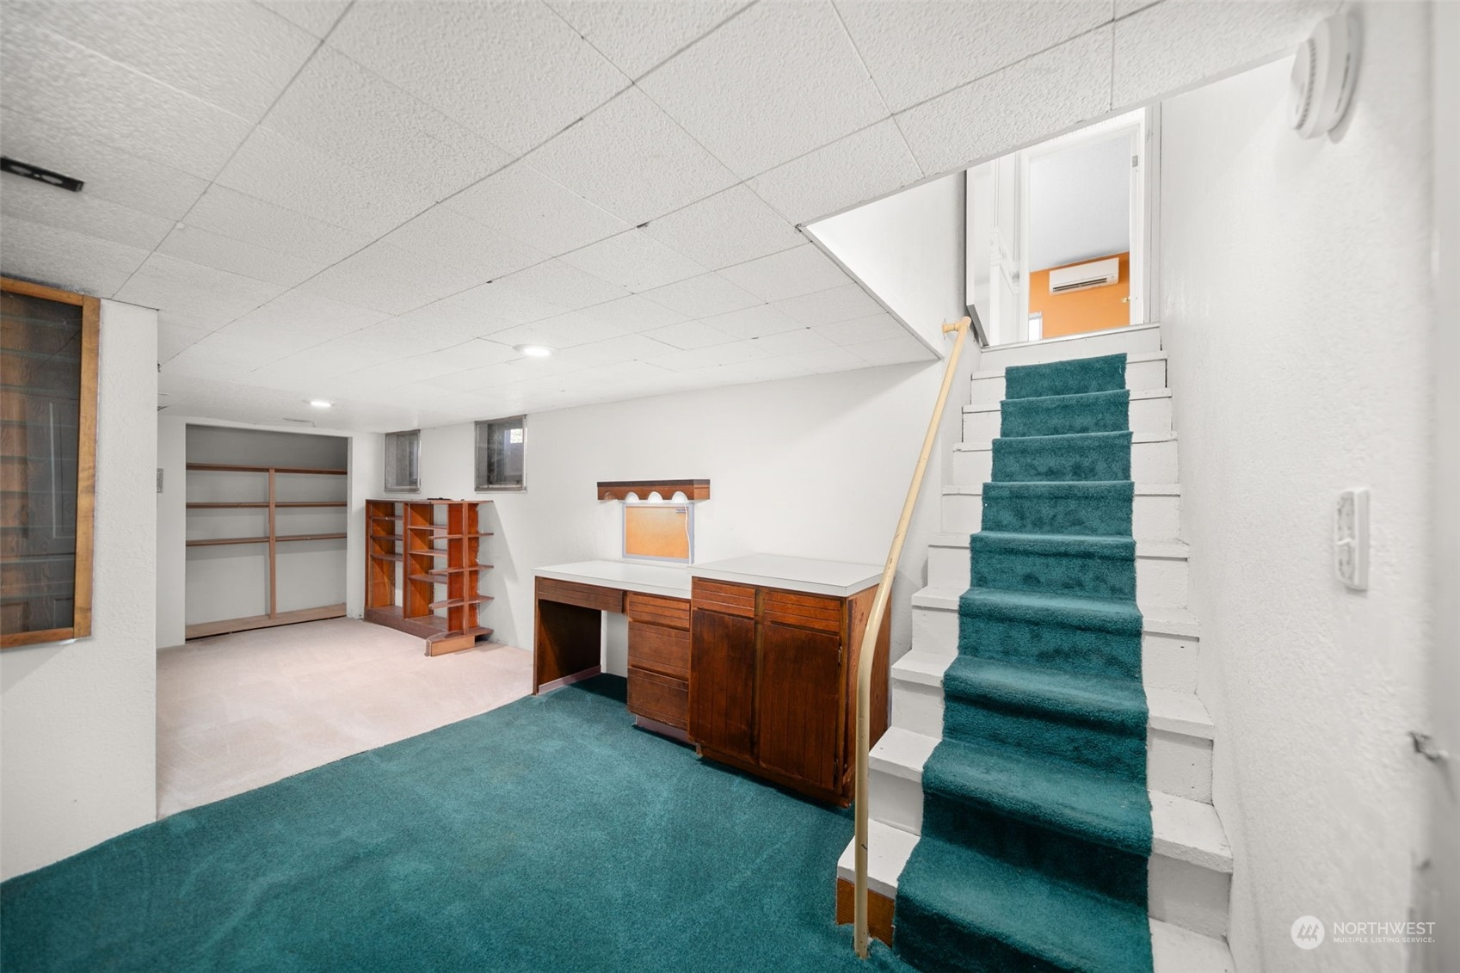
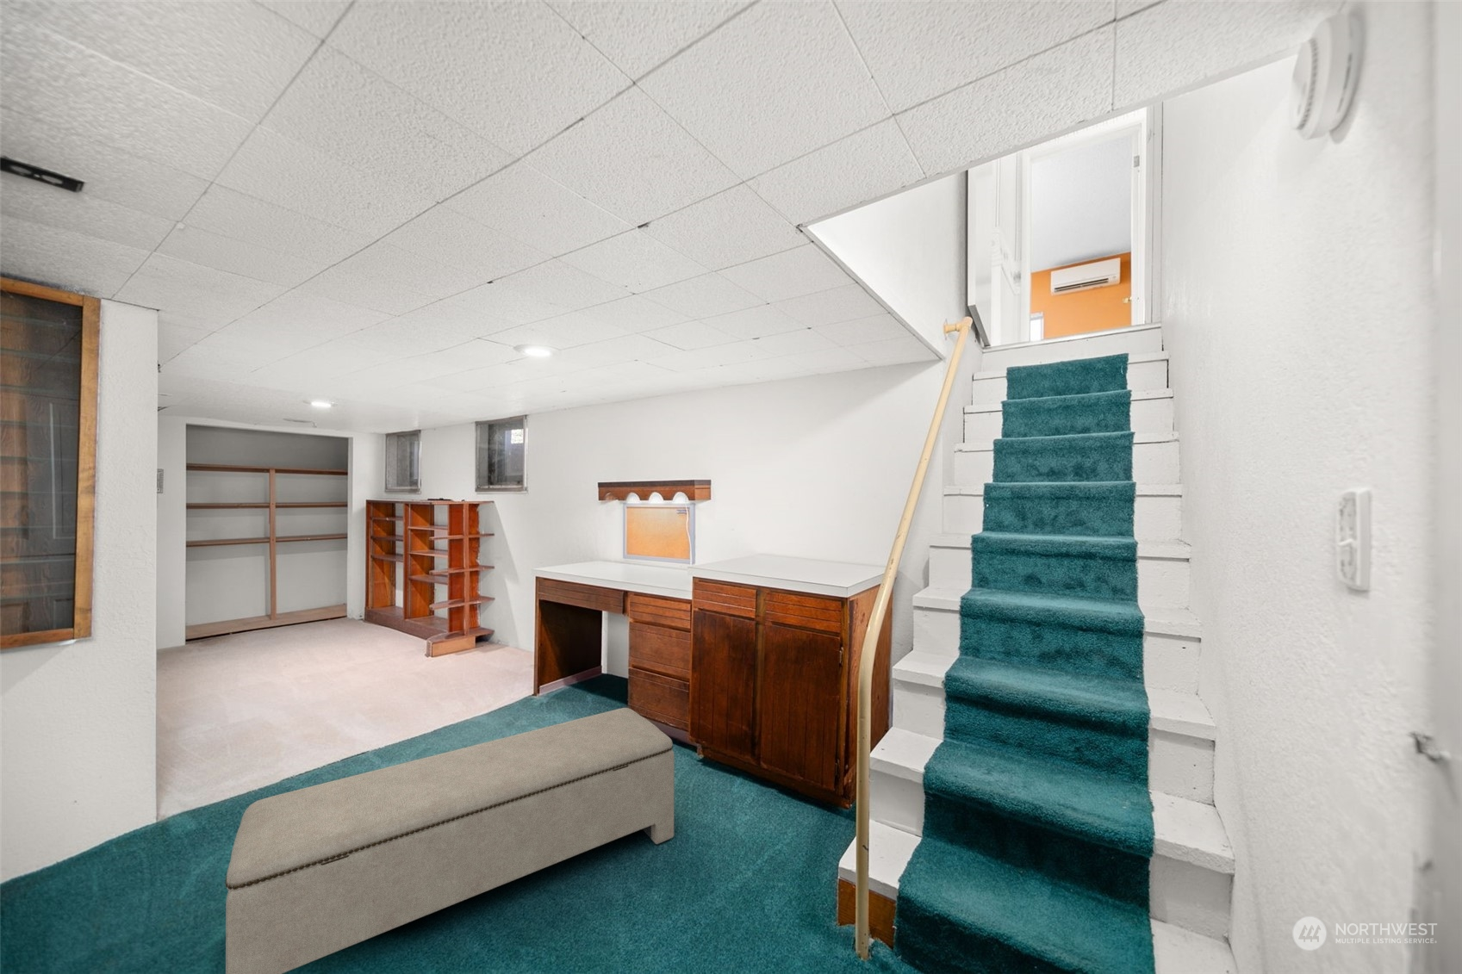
+ bench (484, 820)
